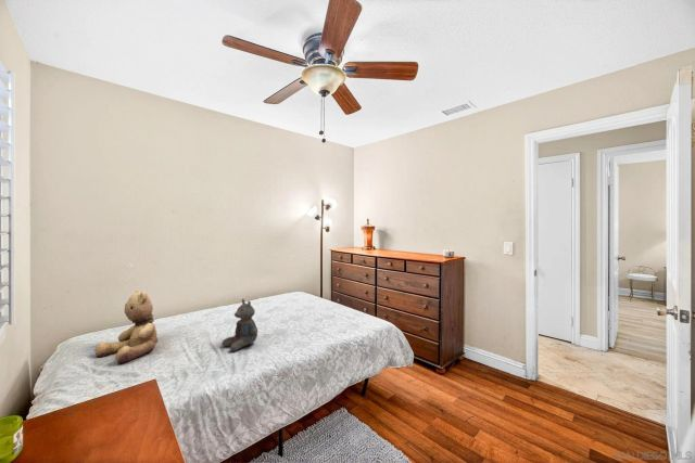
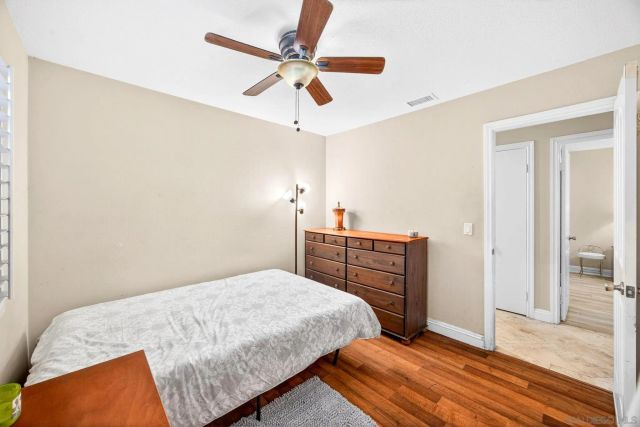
- stuffed animal (240, 323)
- teddy bear (130, 320)
